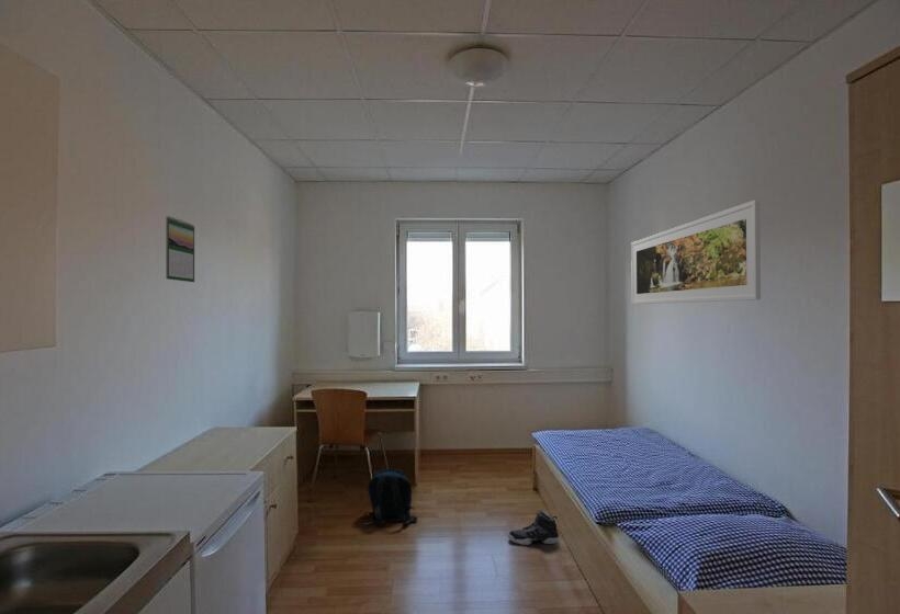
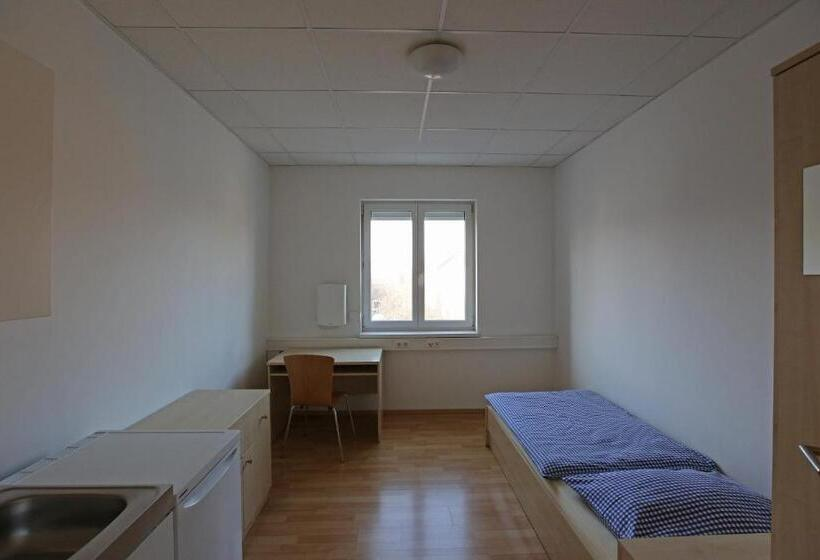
- sneaker (532, 526)
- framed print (680, 264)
- backpack (391, 496)
- calendar (180, 250)
